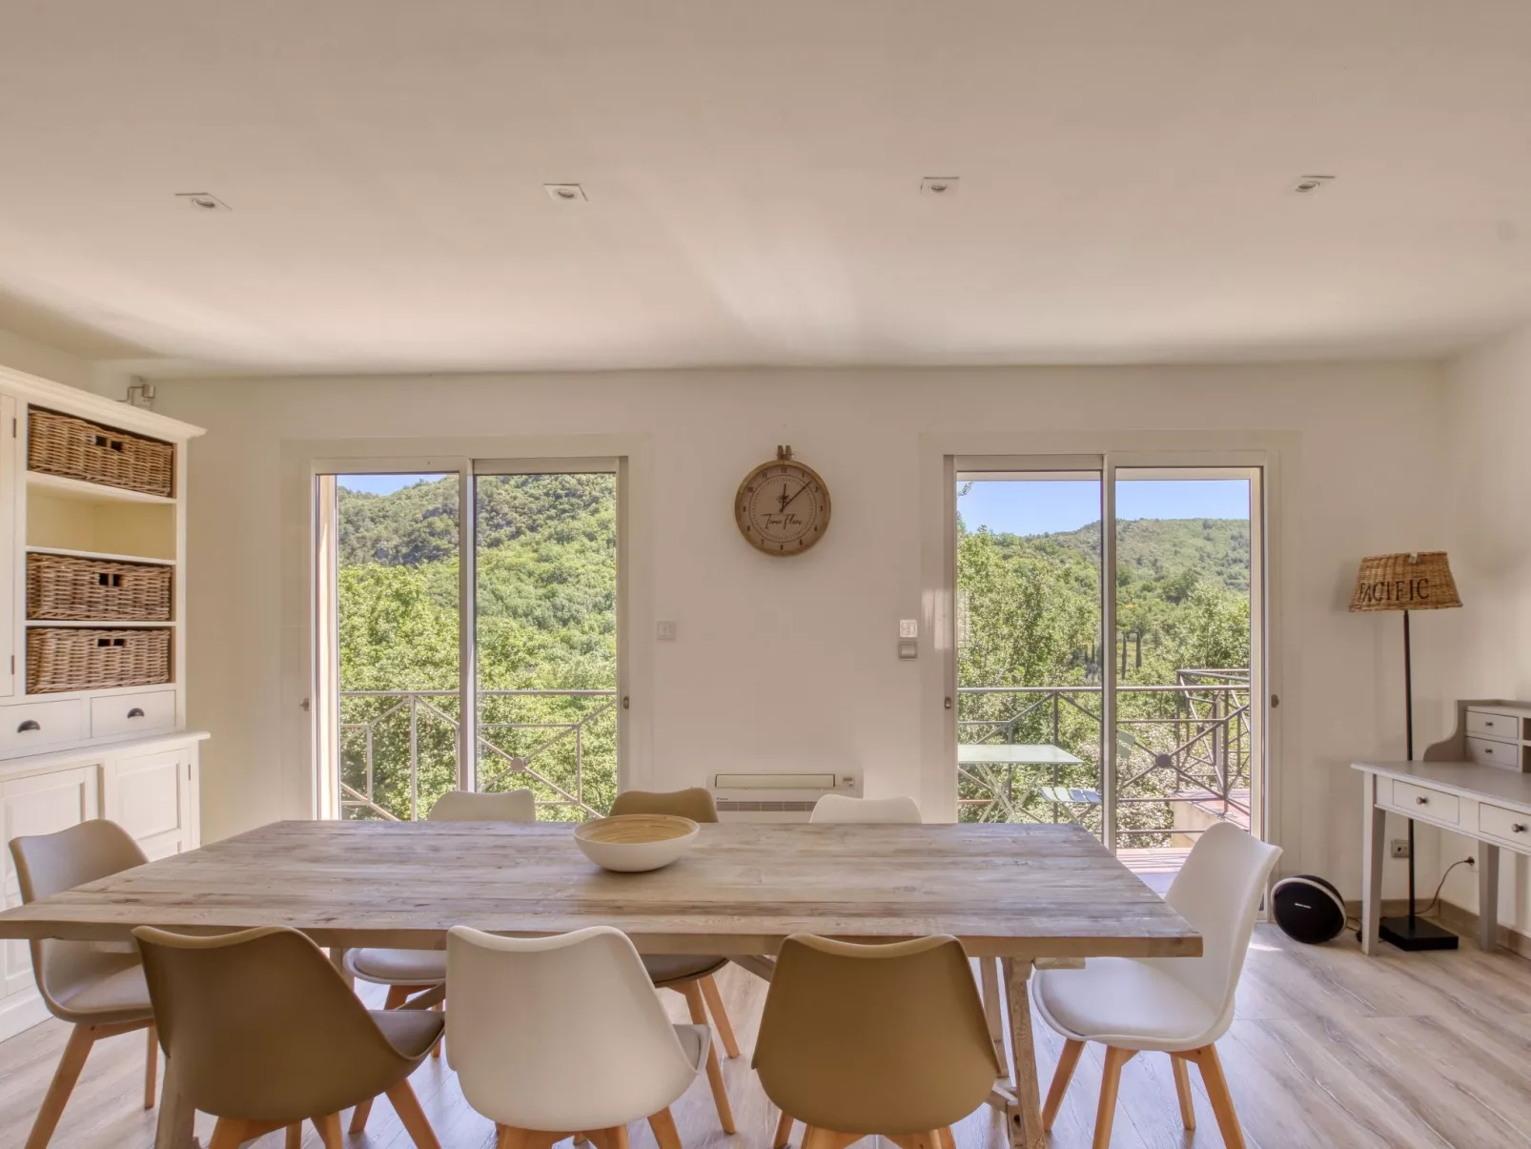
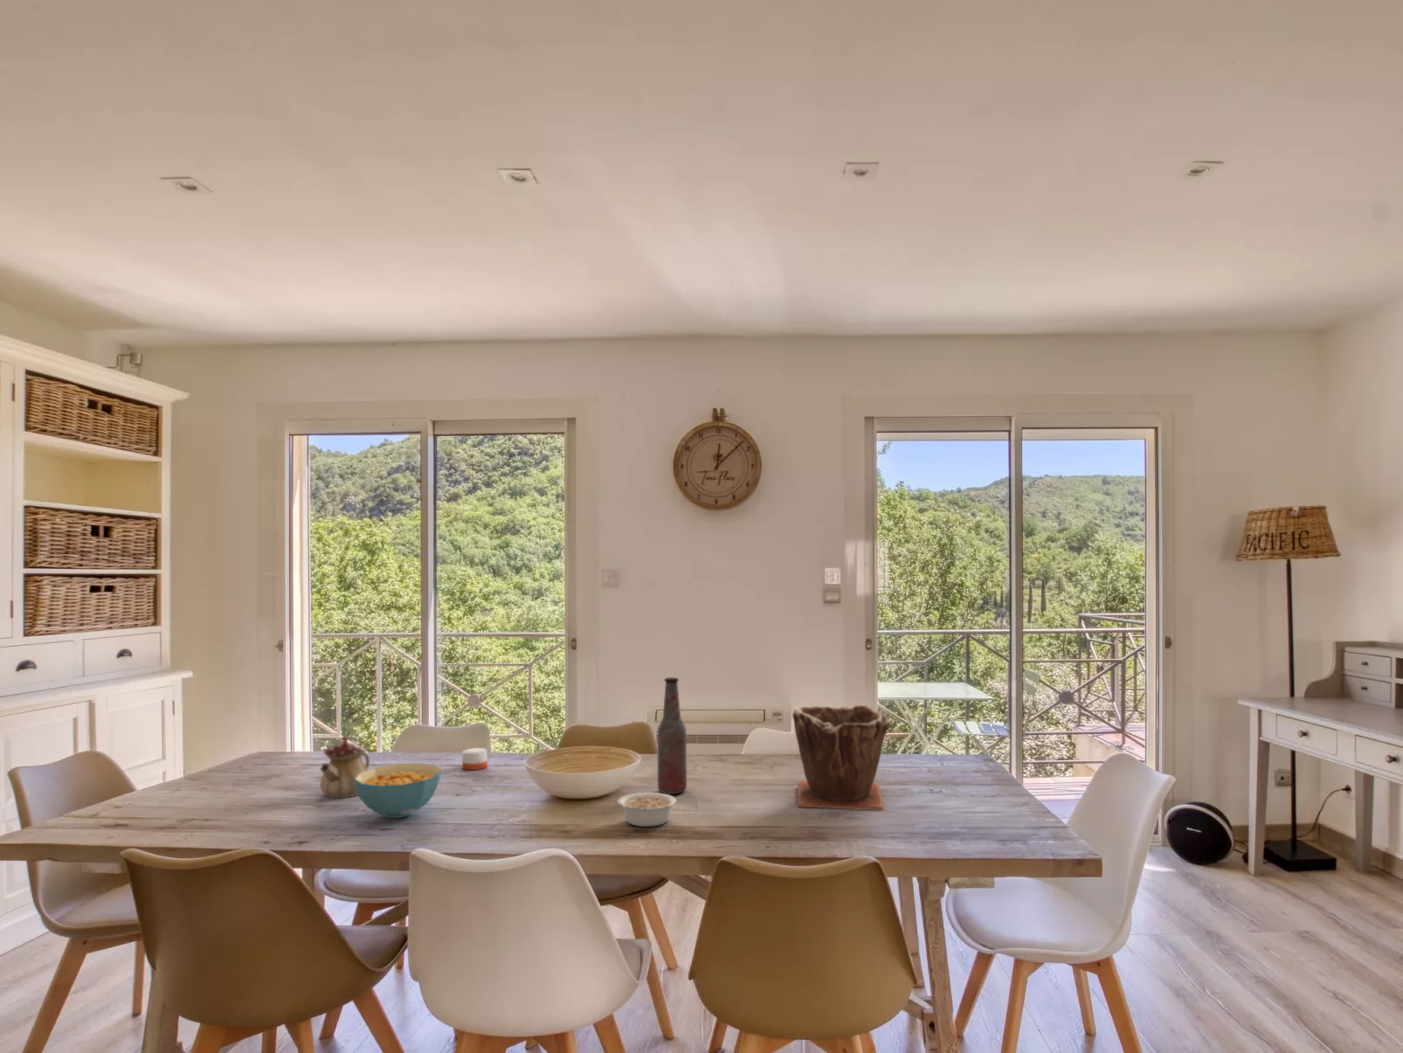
+ bottle (672, 734)
+ cereal bowl (398, 793)
+ plant pot (839, 752)
+ legume (649, 809)
+ teapot (347, 763)
+ candle (474, 750)
